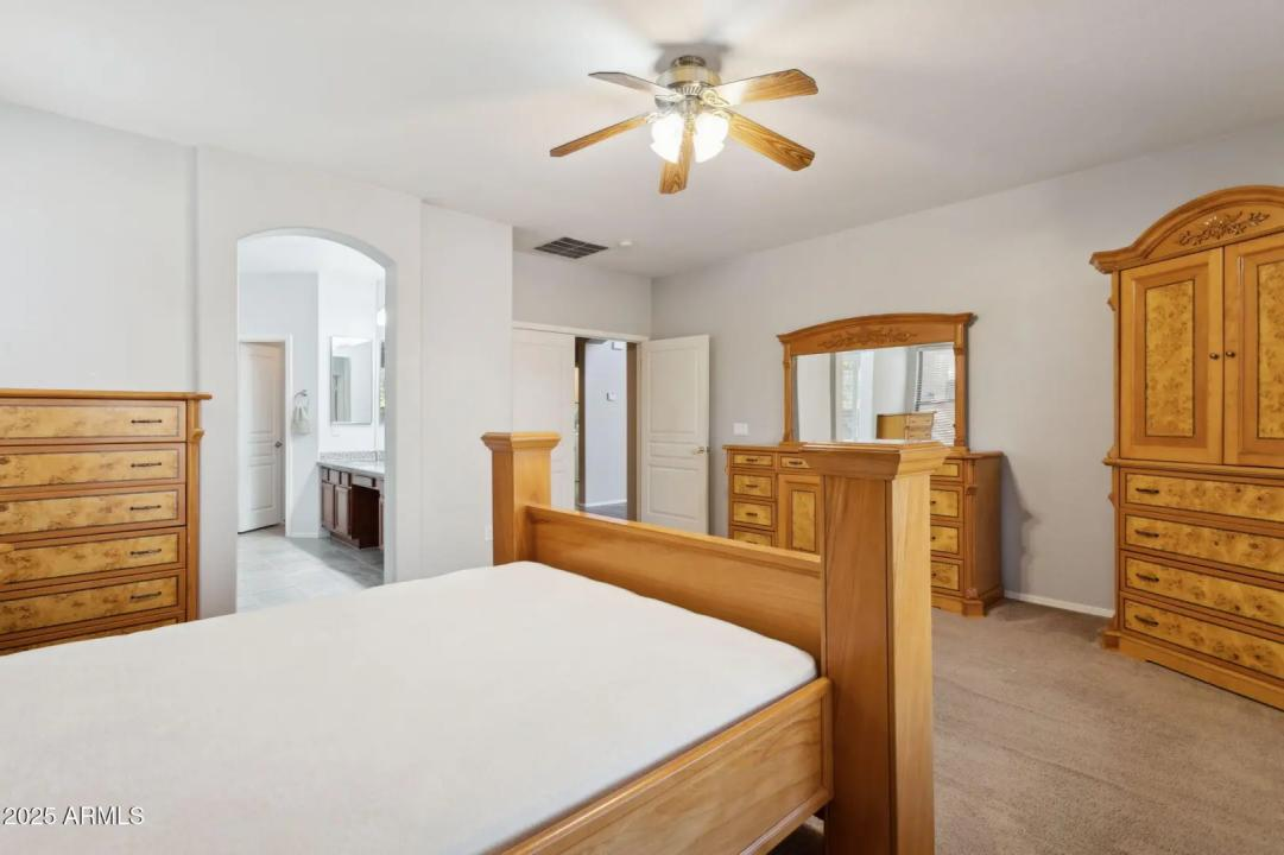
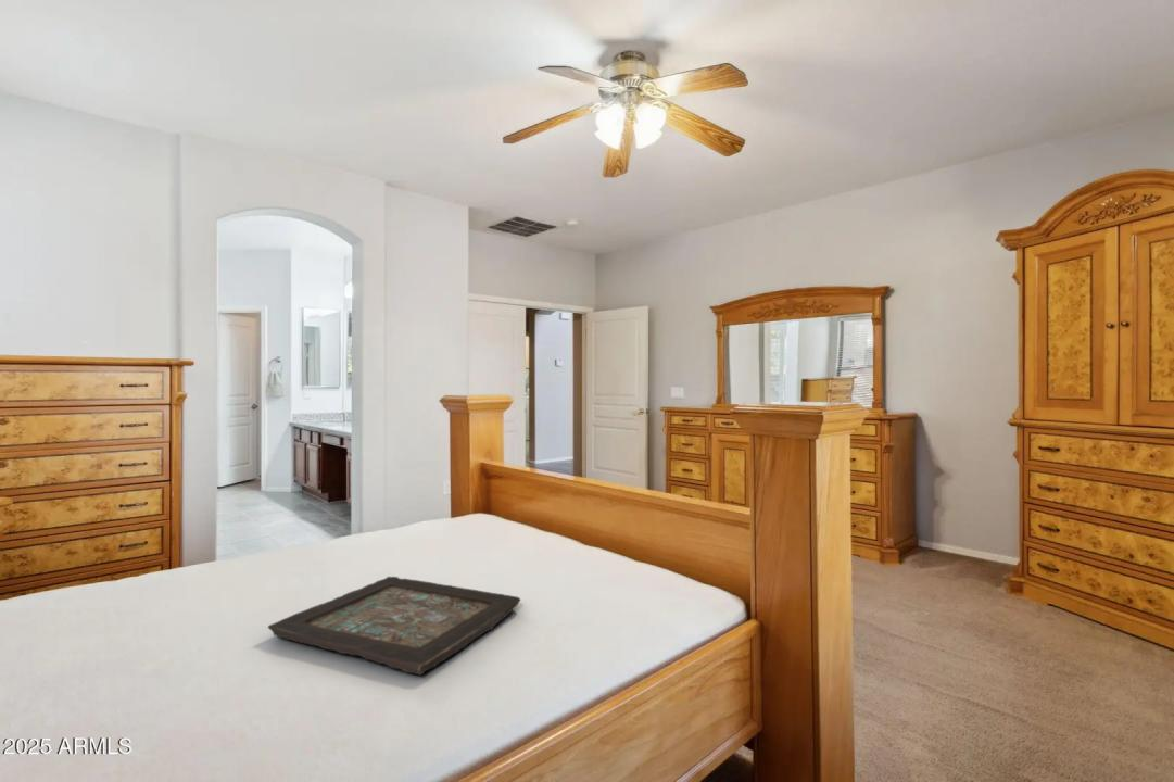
+ decorative tray (402, 616)
